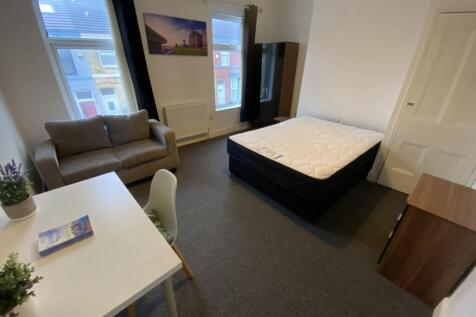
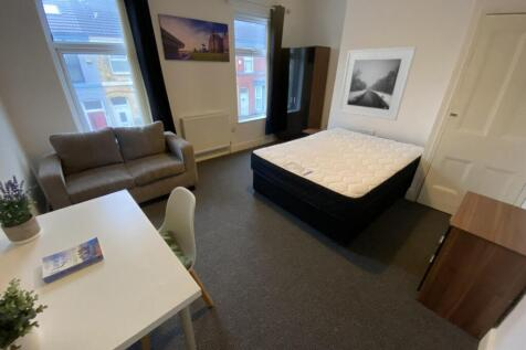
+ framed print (371, 84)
